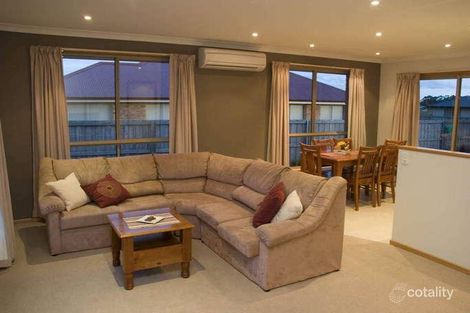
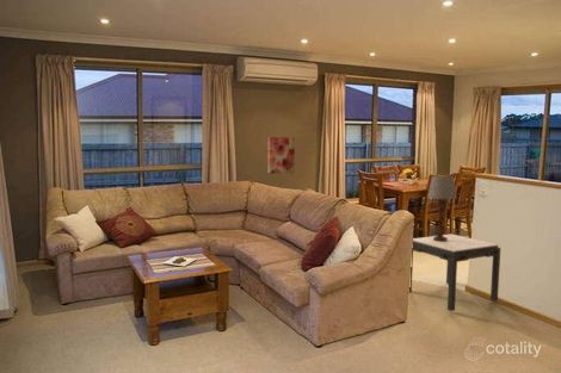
+ table lamp (440, 207)
+ wall art (280, 155)
+ side table (451, 268)
